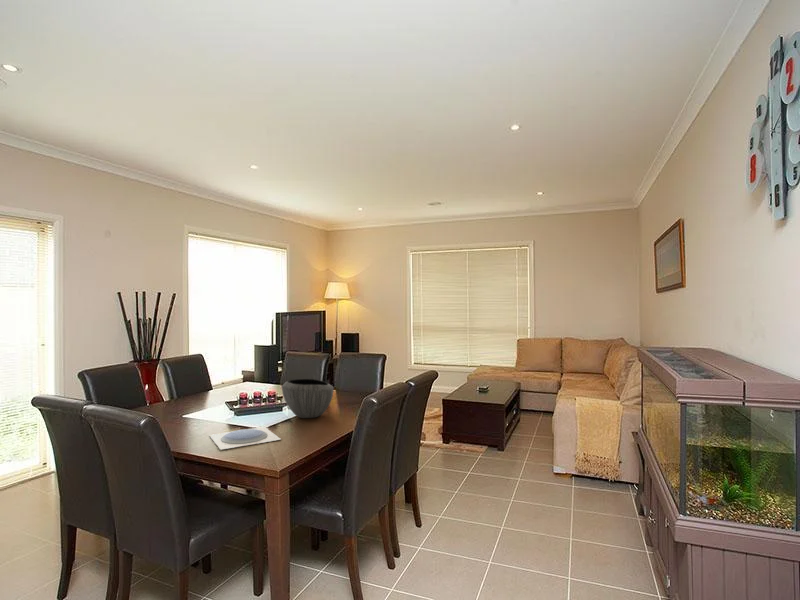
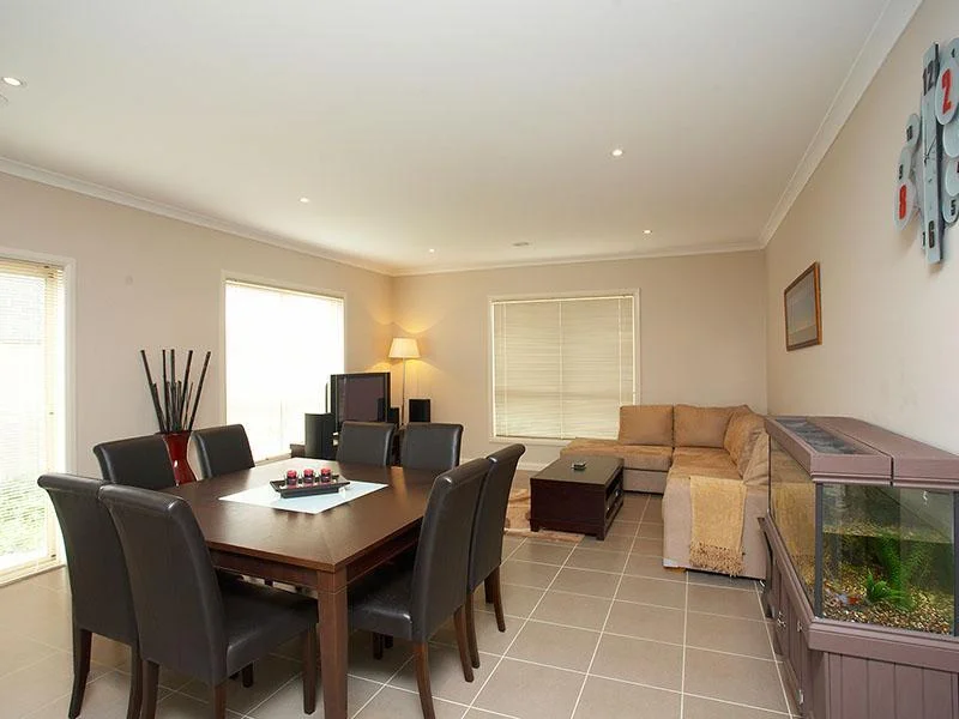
- bowl (308, 398)
- plate (244, 434)
